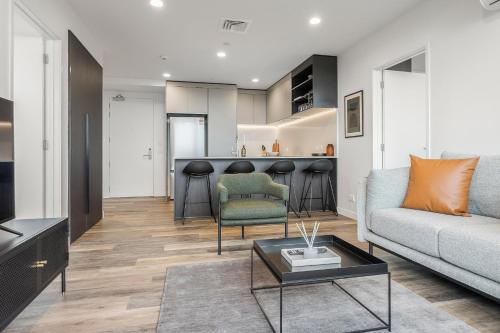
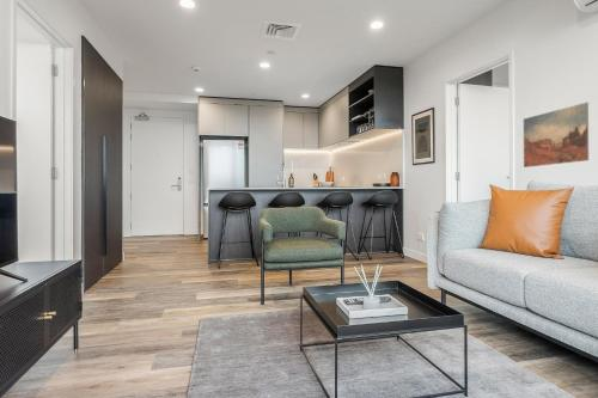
+ wall art (553, 137)
